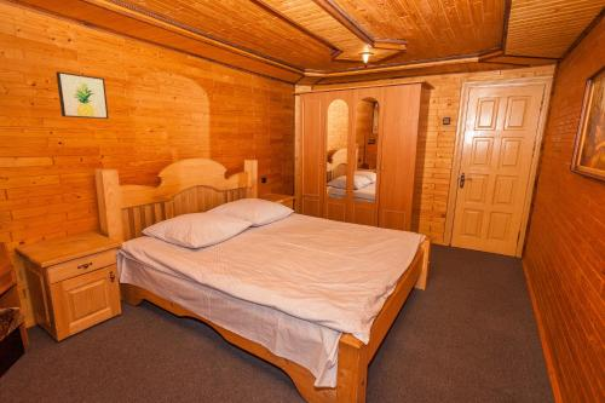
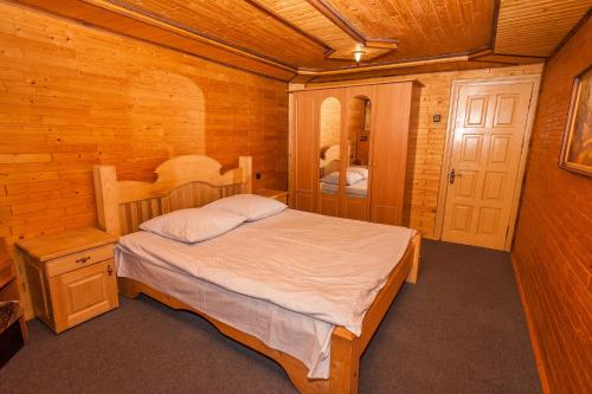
- wall art (83, 97)
